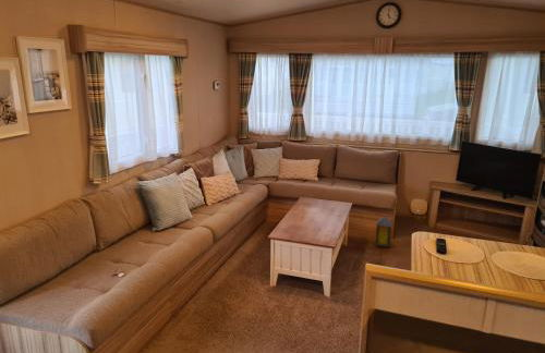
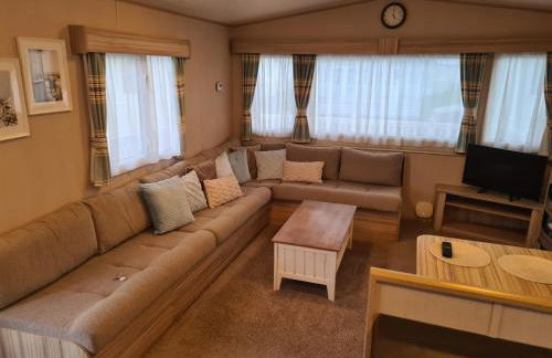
- lantern (384, 230)
